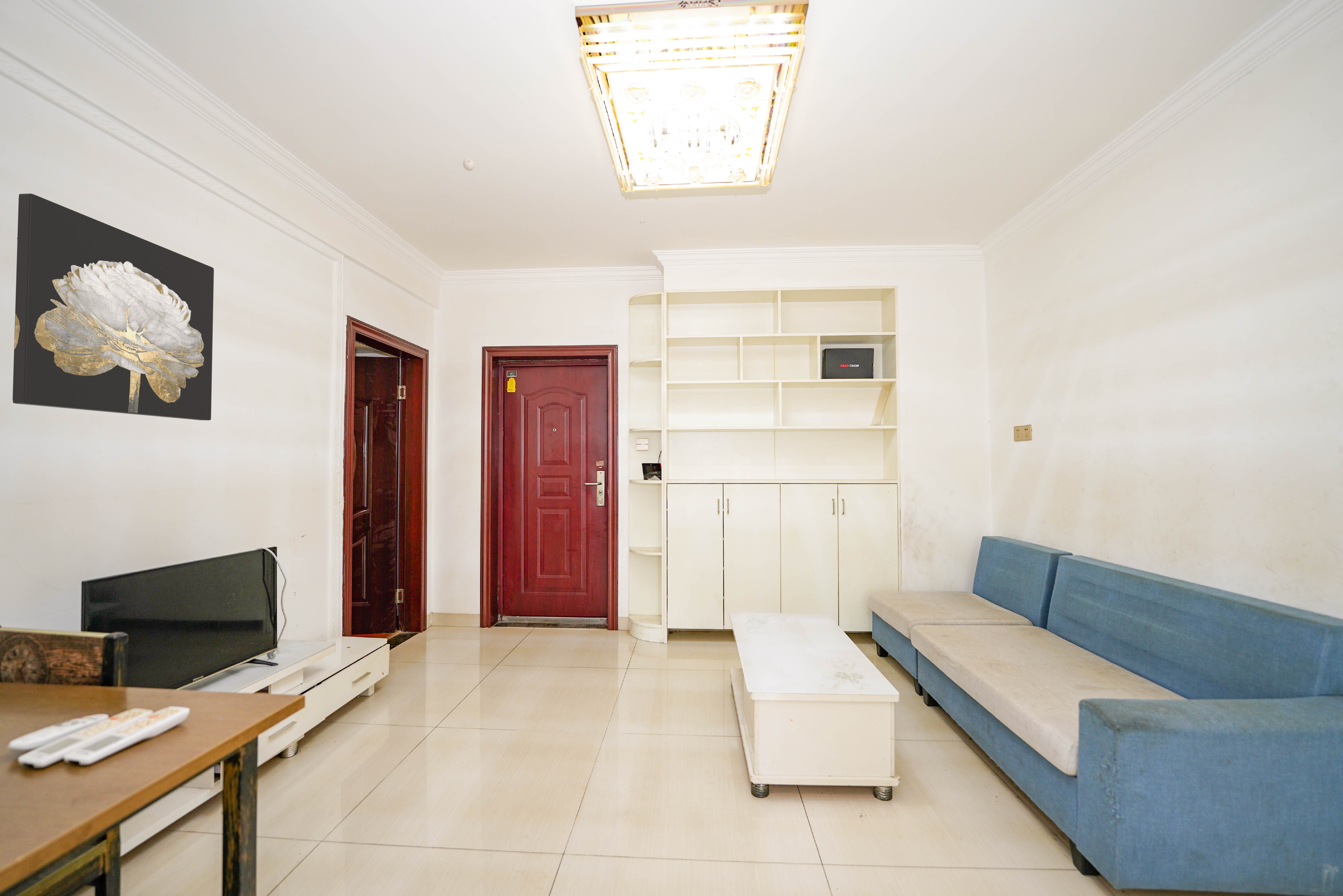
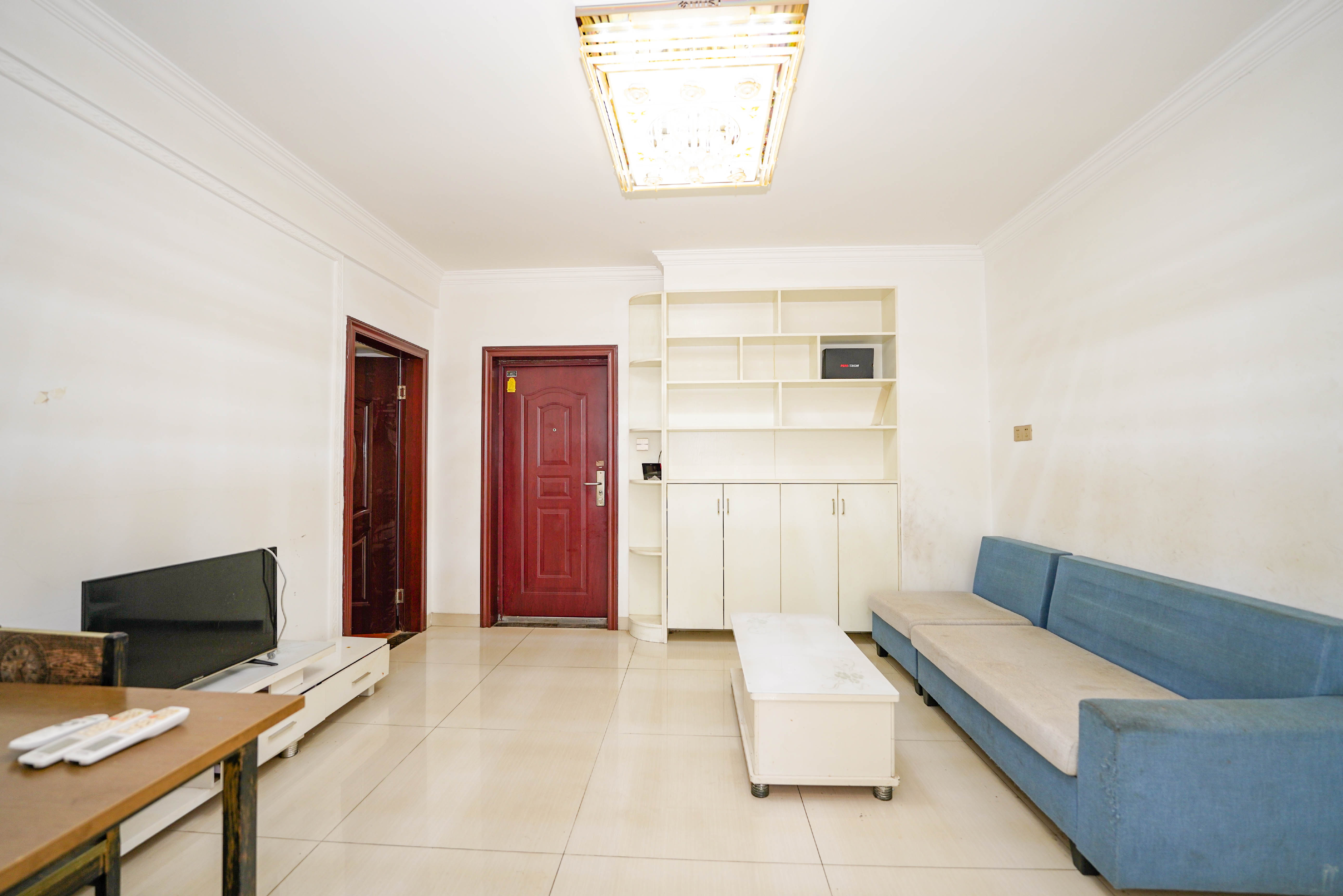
- wall art (129, 324)
- eyeball (469, 165)
